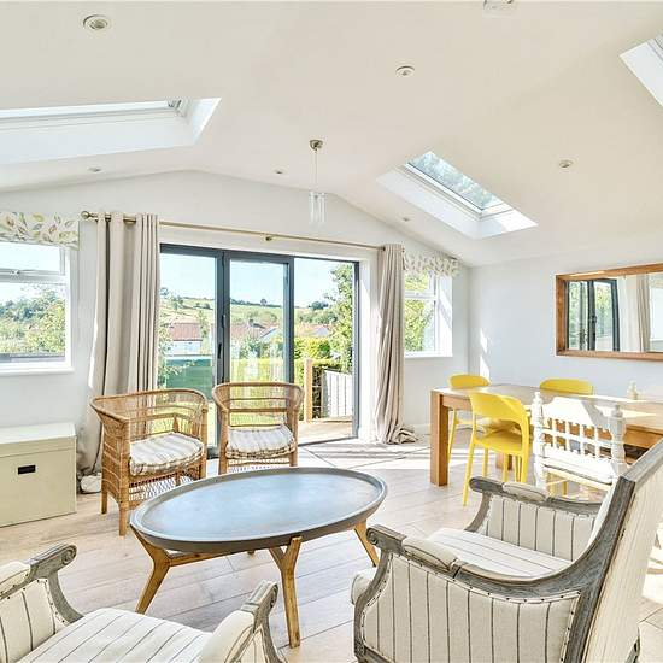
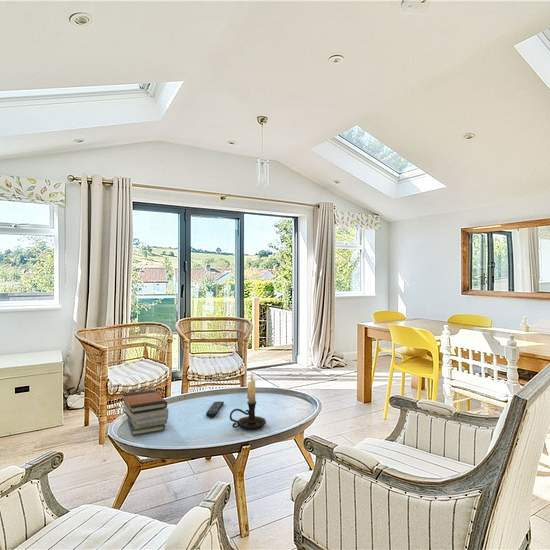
+ candle holder (248, 399)
+ book stack (144, 411)
+ remote control (215, 408)
